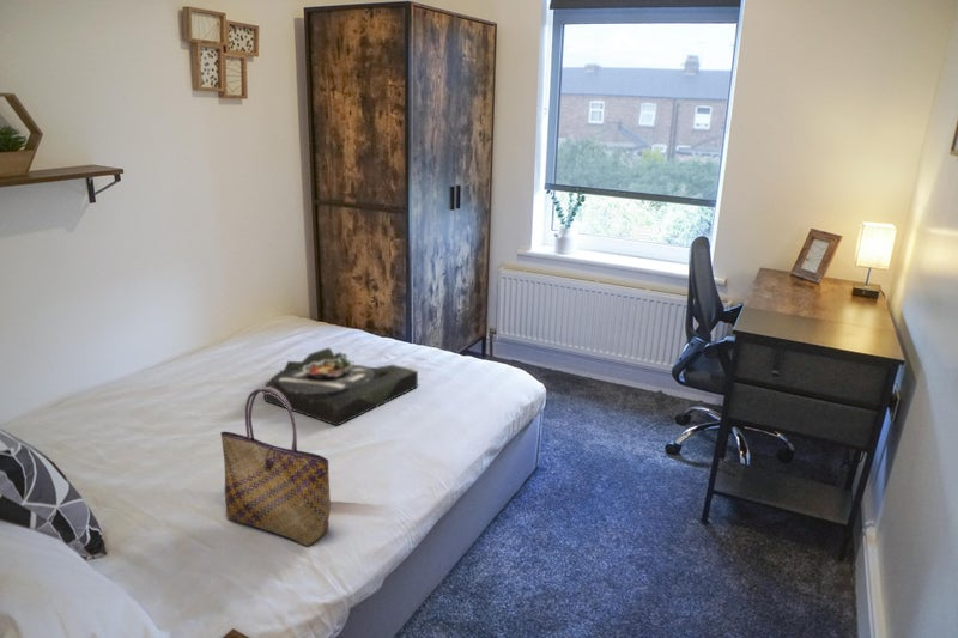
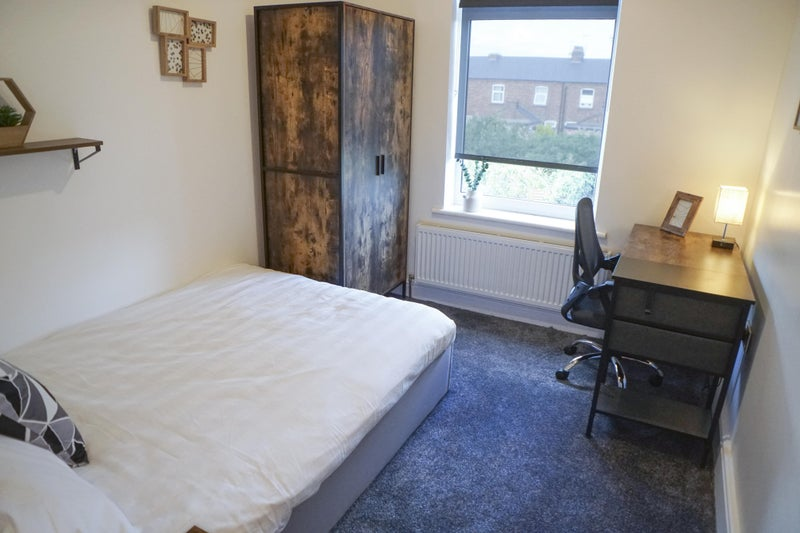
- tote bag (272, 458)
- serving tray (332, 371)
